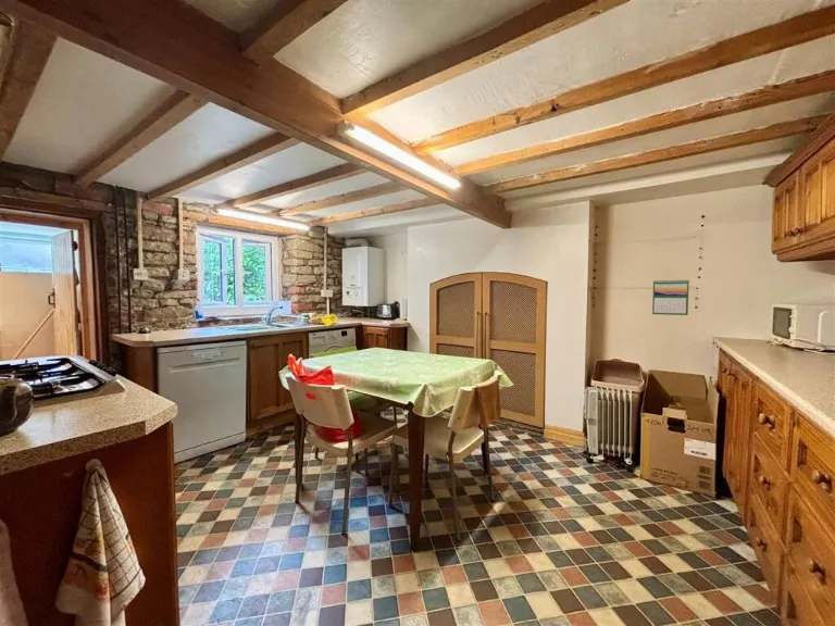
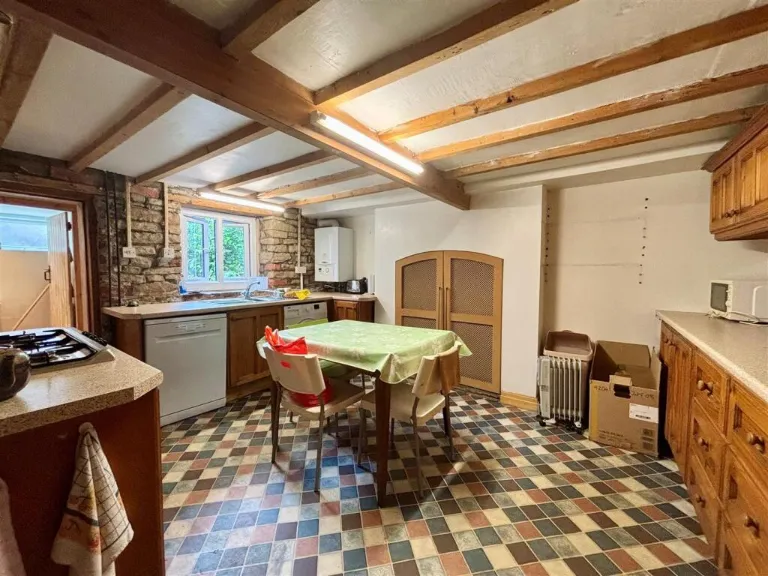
- calendar (670, 297)
